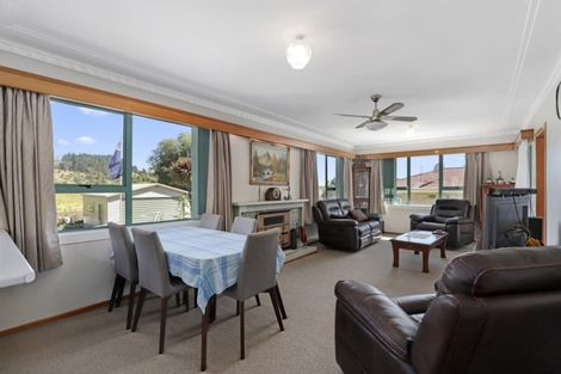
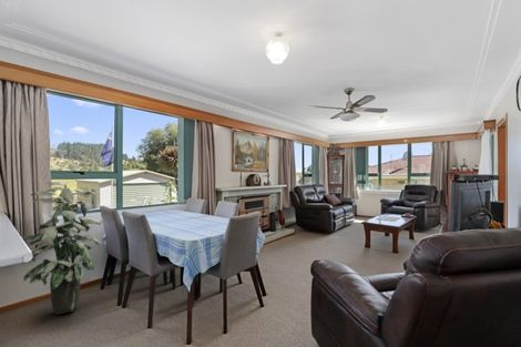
+ indoor plant (62, 245)
